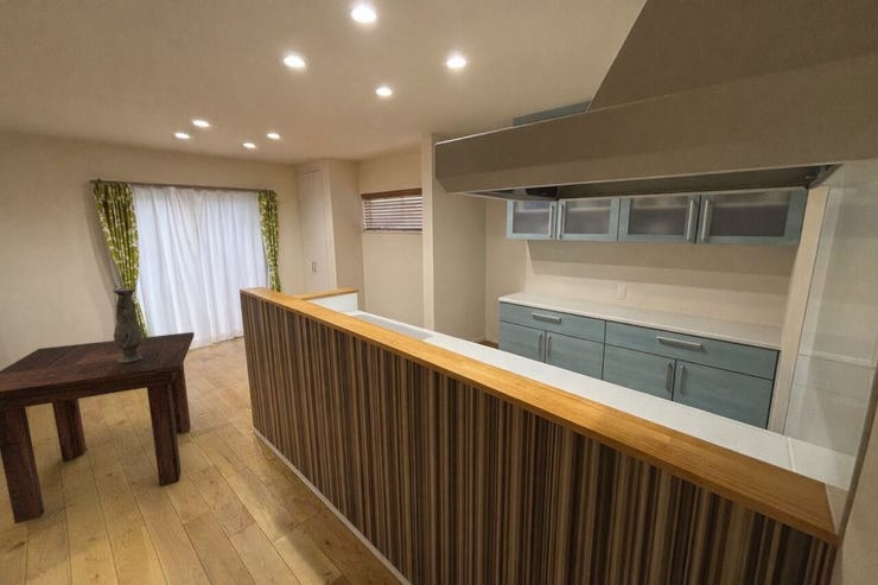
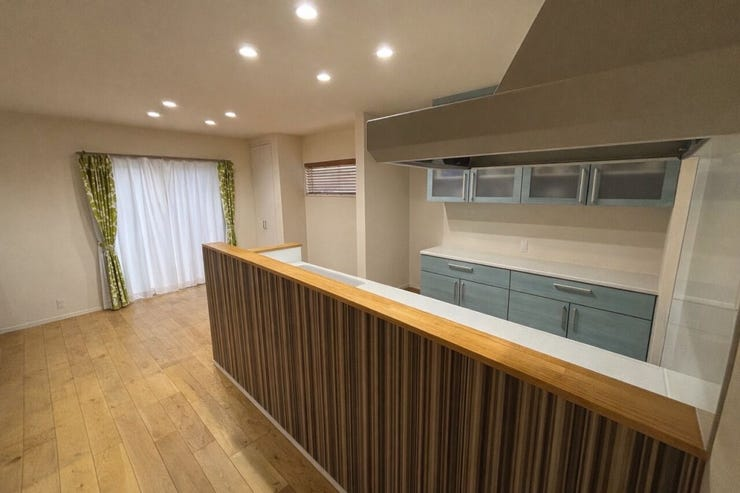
- dining table (110, 393)
- vase (126, 324)
